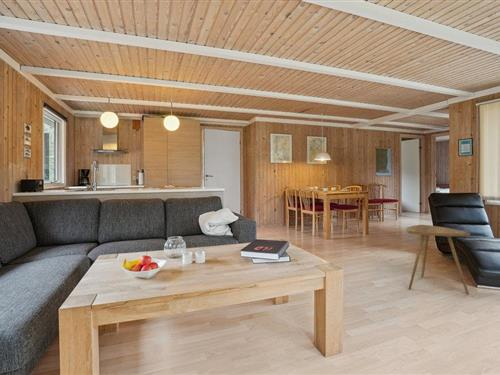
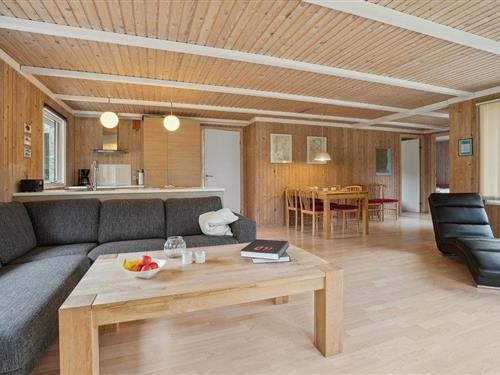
- side table (426, 253)
